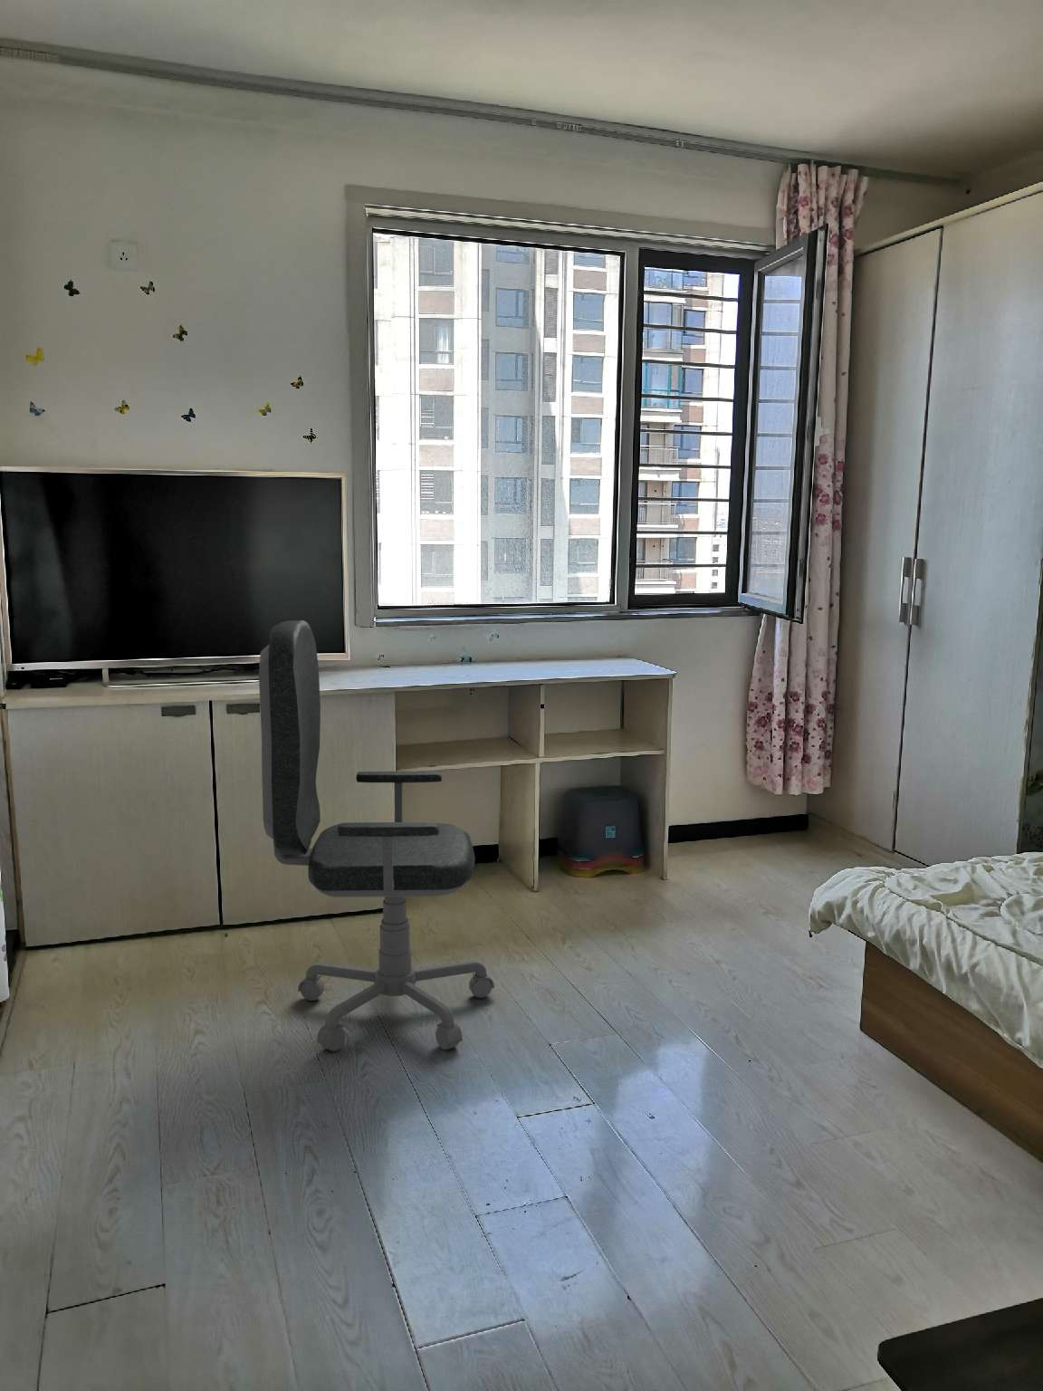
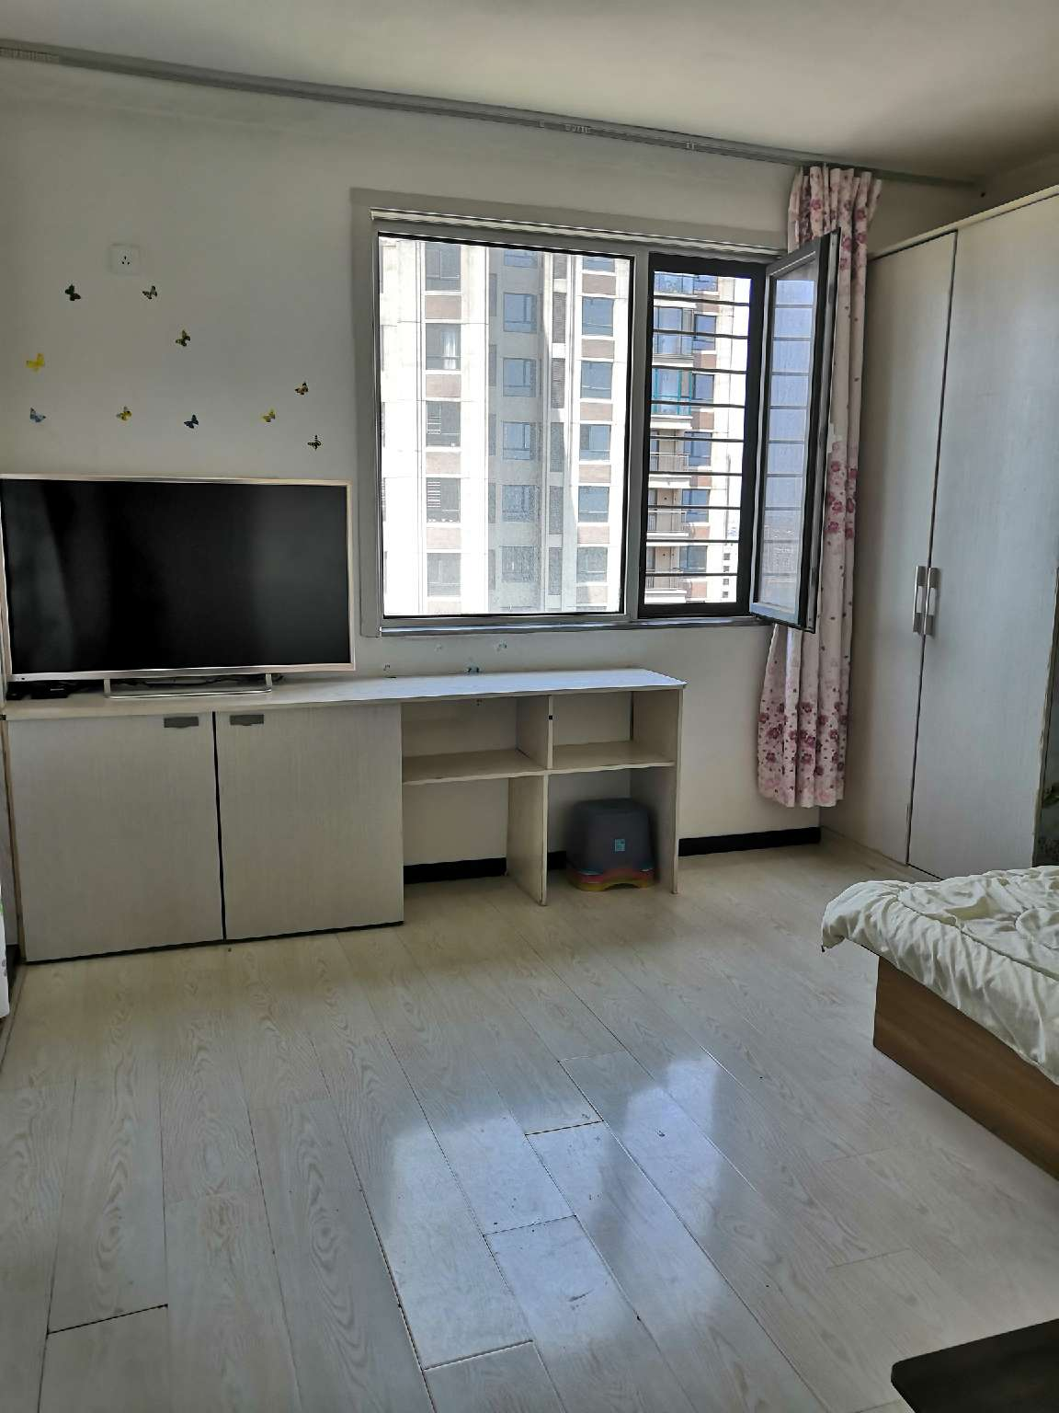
- office chair (383, 824)
